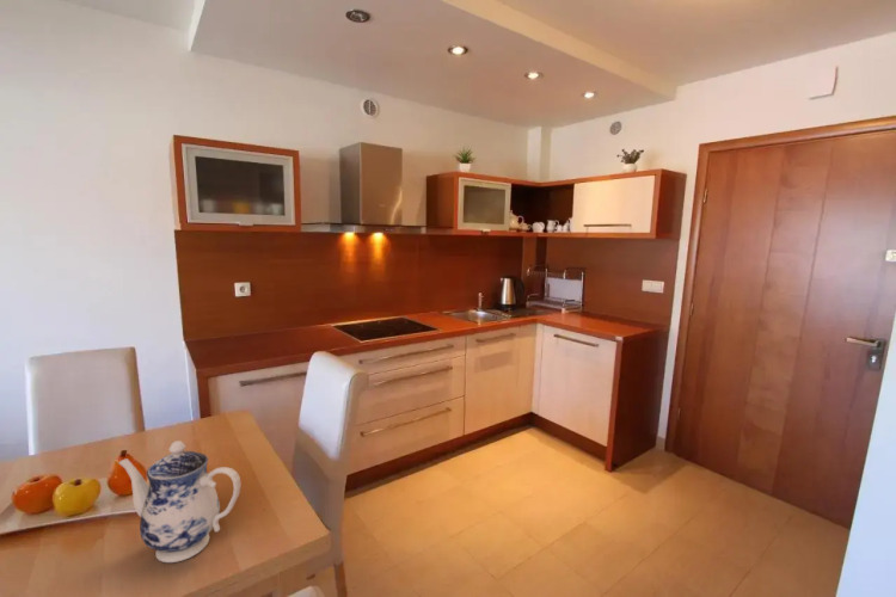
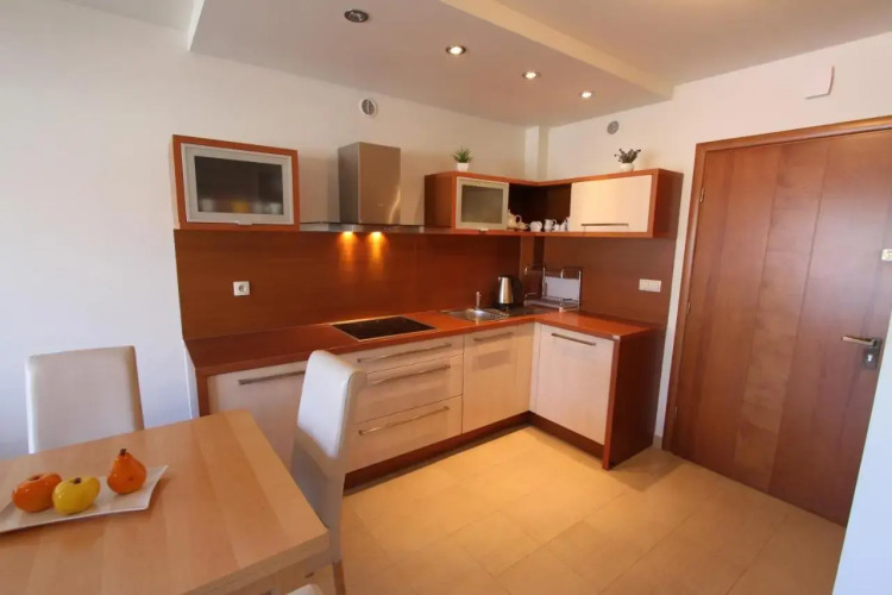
- teapot (179, 494)
